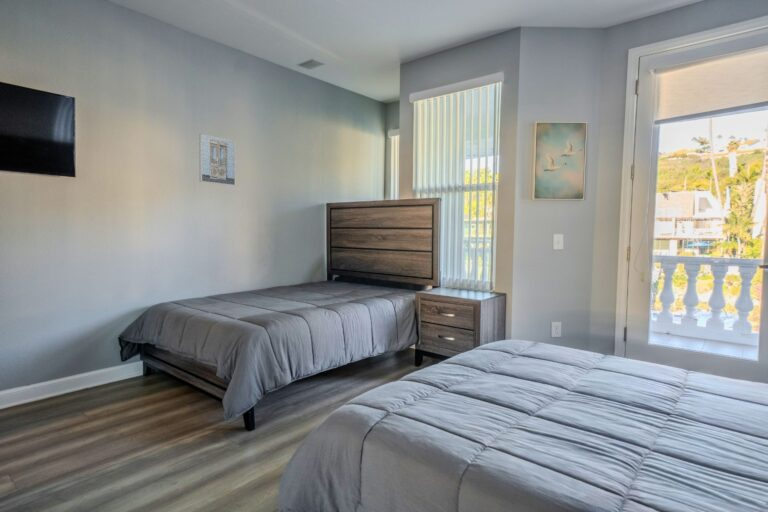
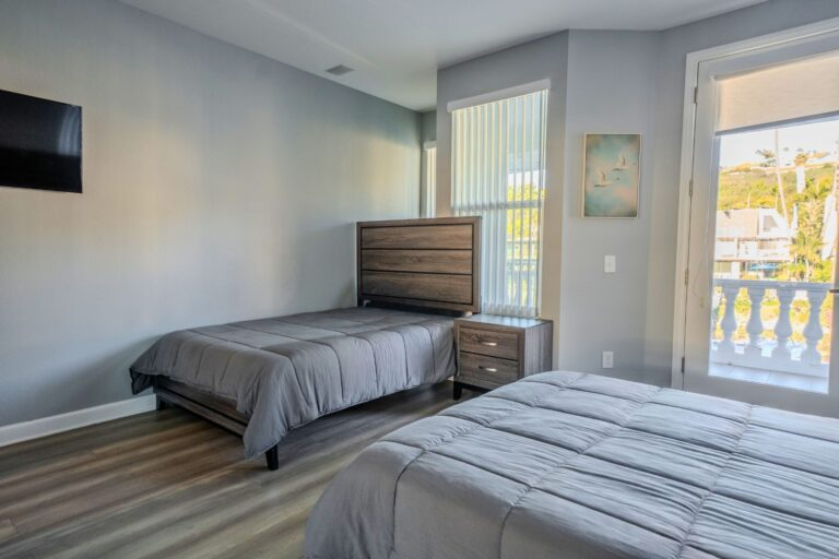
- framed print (217, 160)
